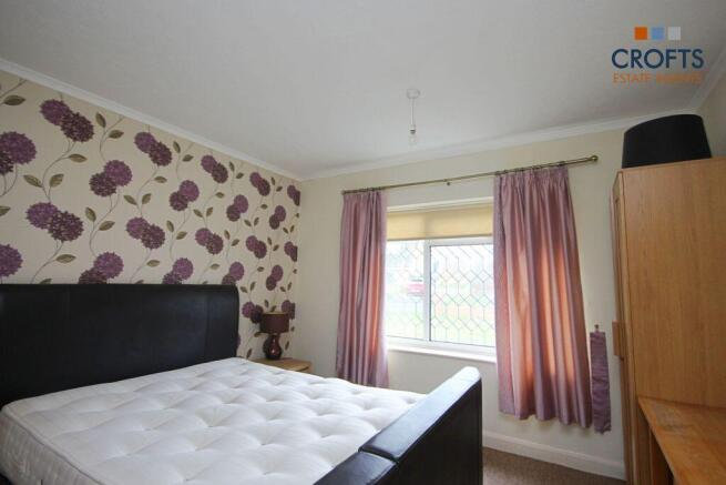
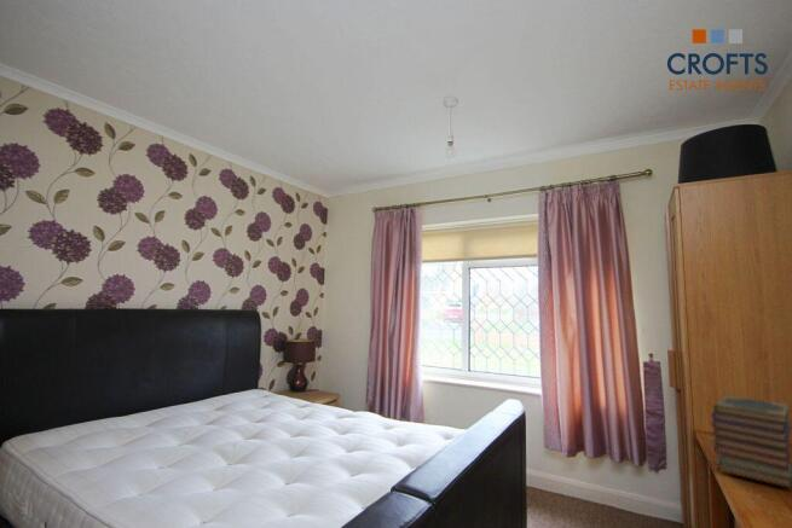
+ book stack (753, 436)
